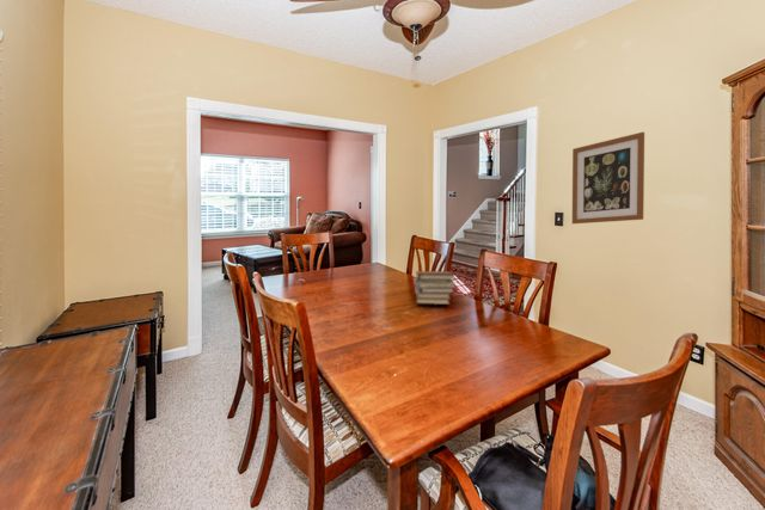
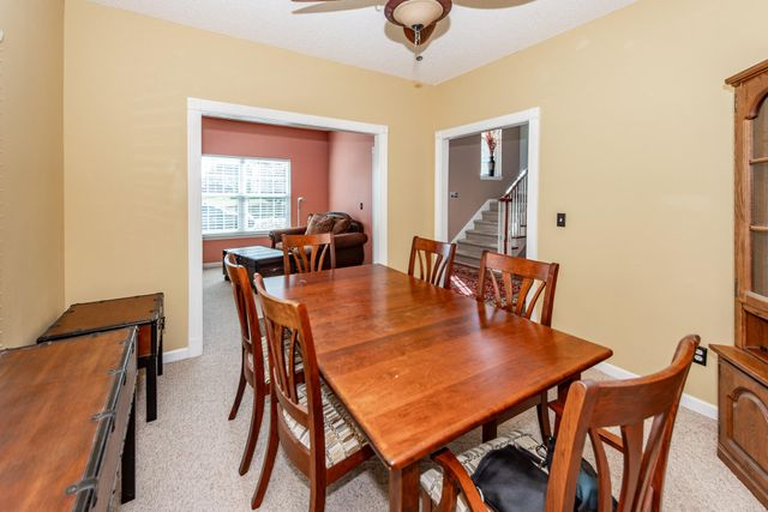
- book stack (433, 285)
- wall art (605, 182)
